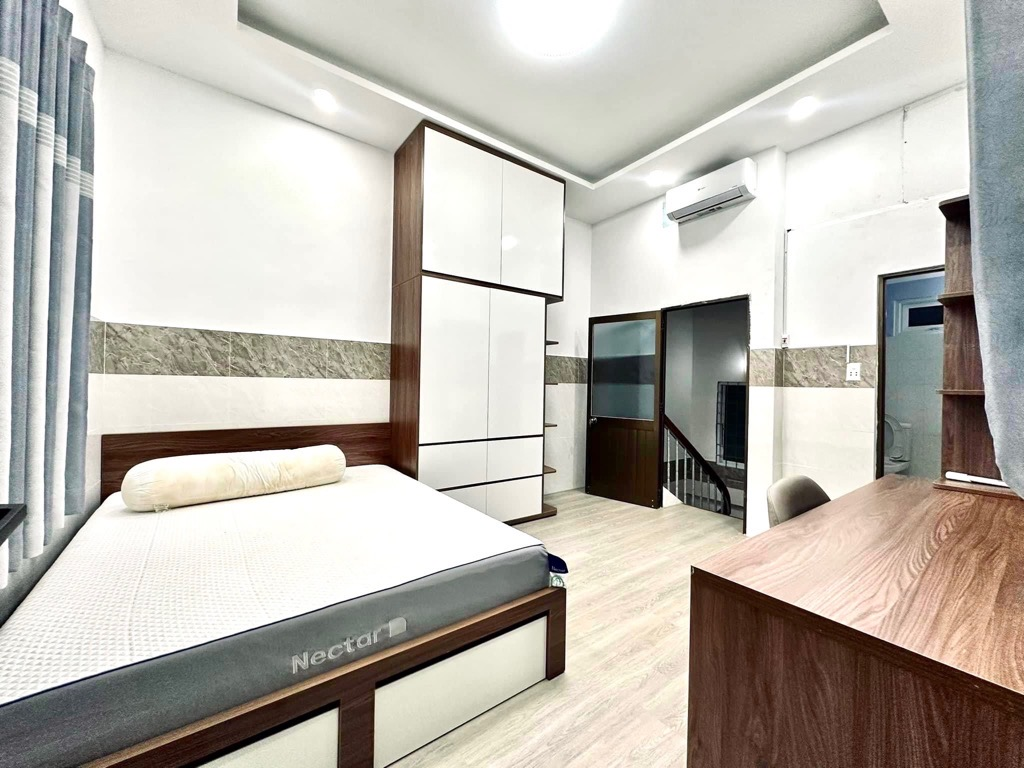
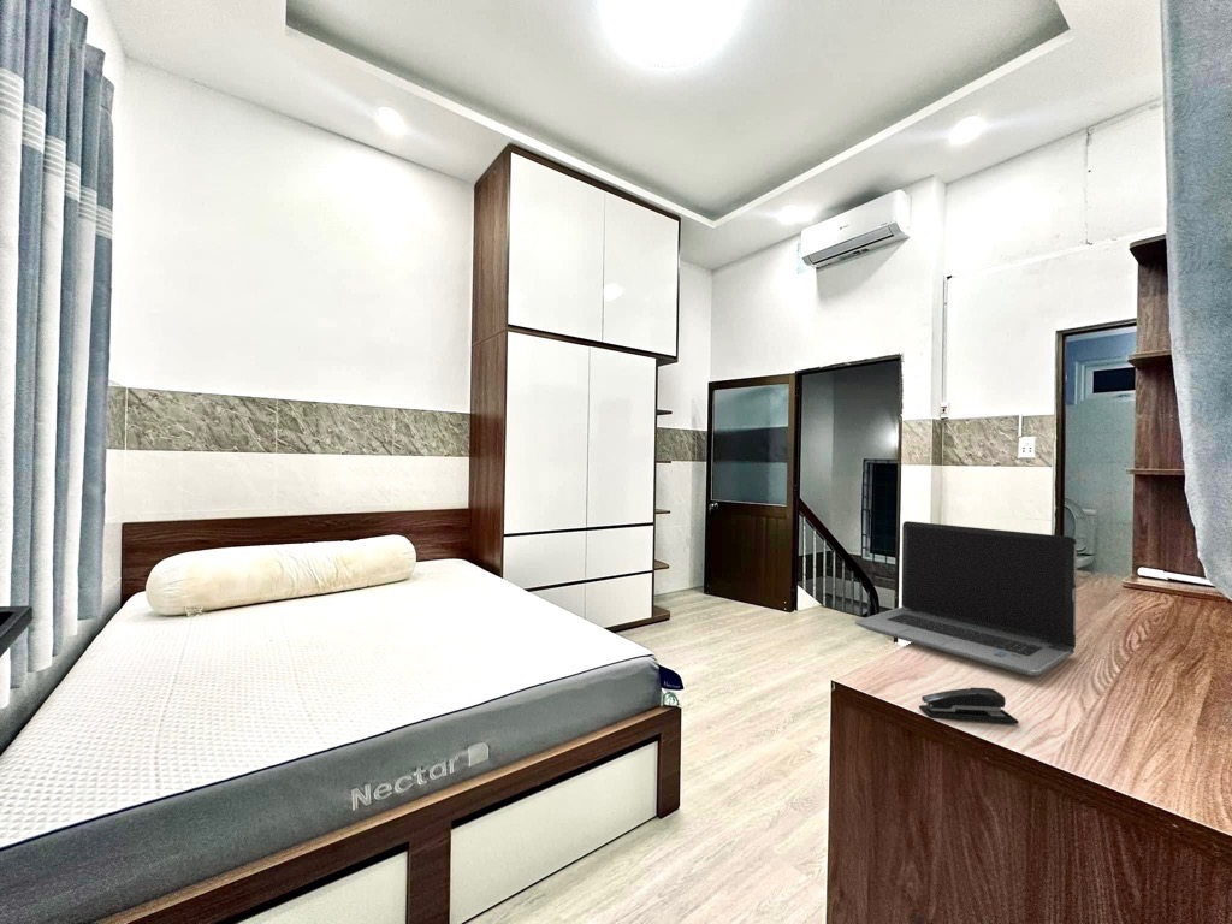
+ laptop computer (956, 586)
+ stapler (966, 703)
